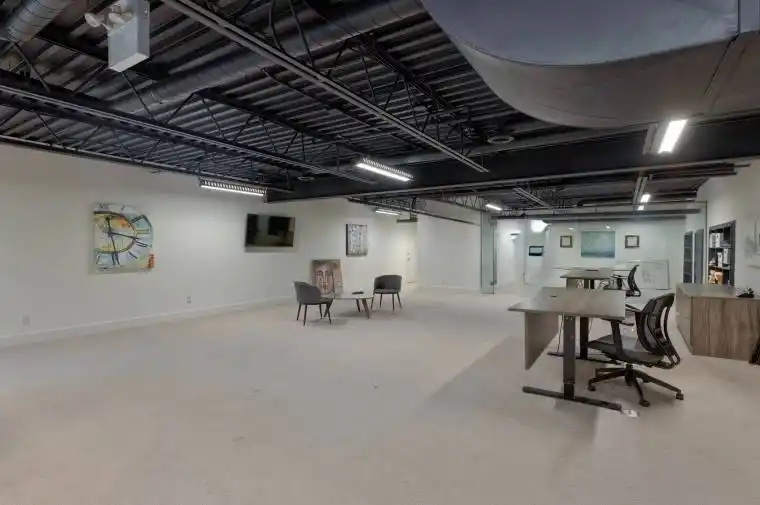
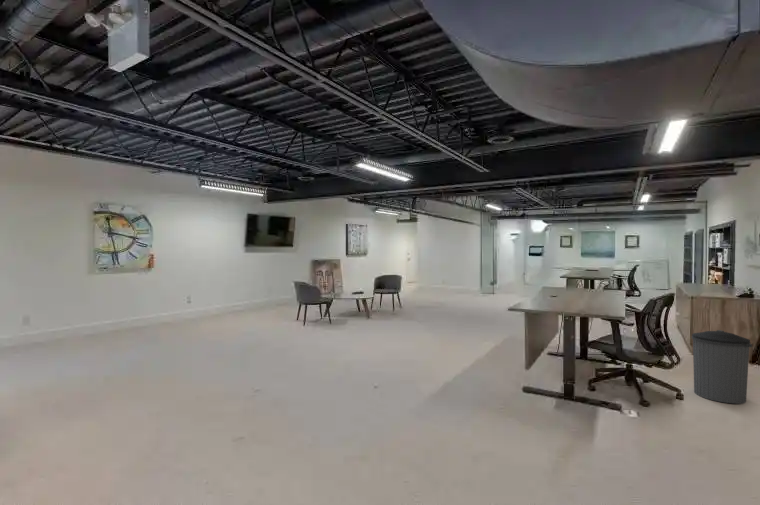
+ trash can (720, 363)
